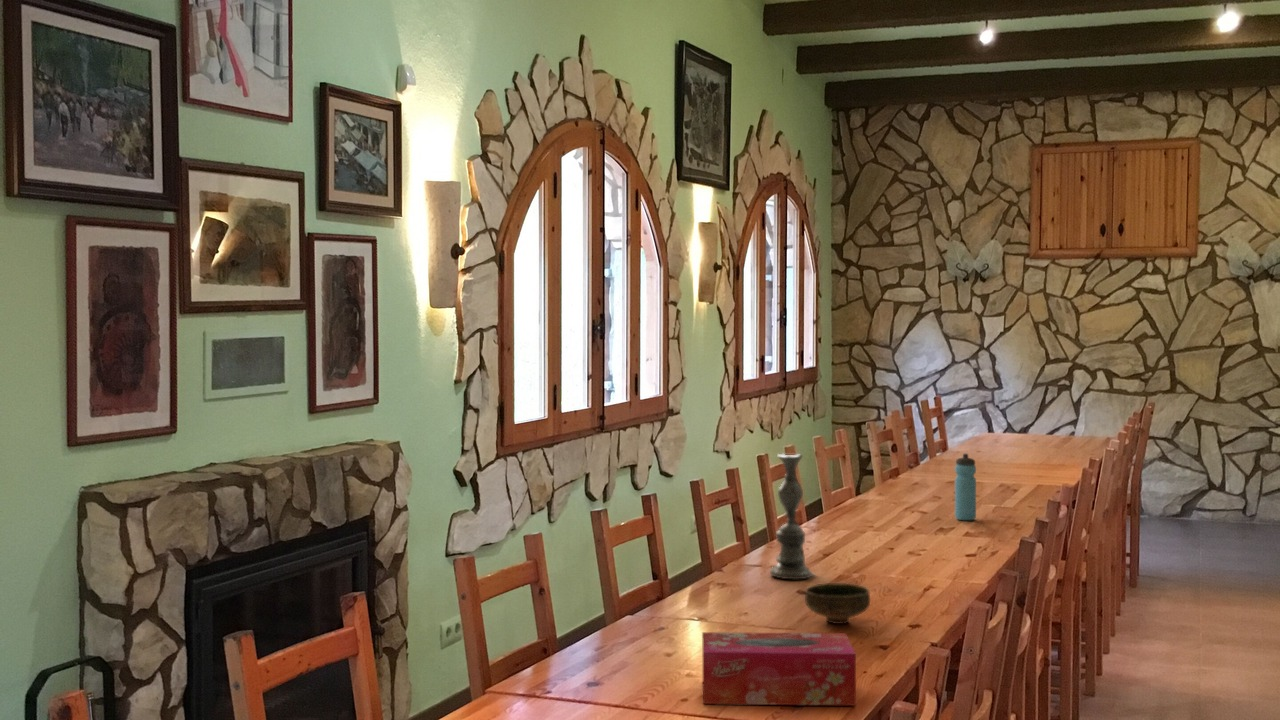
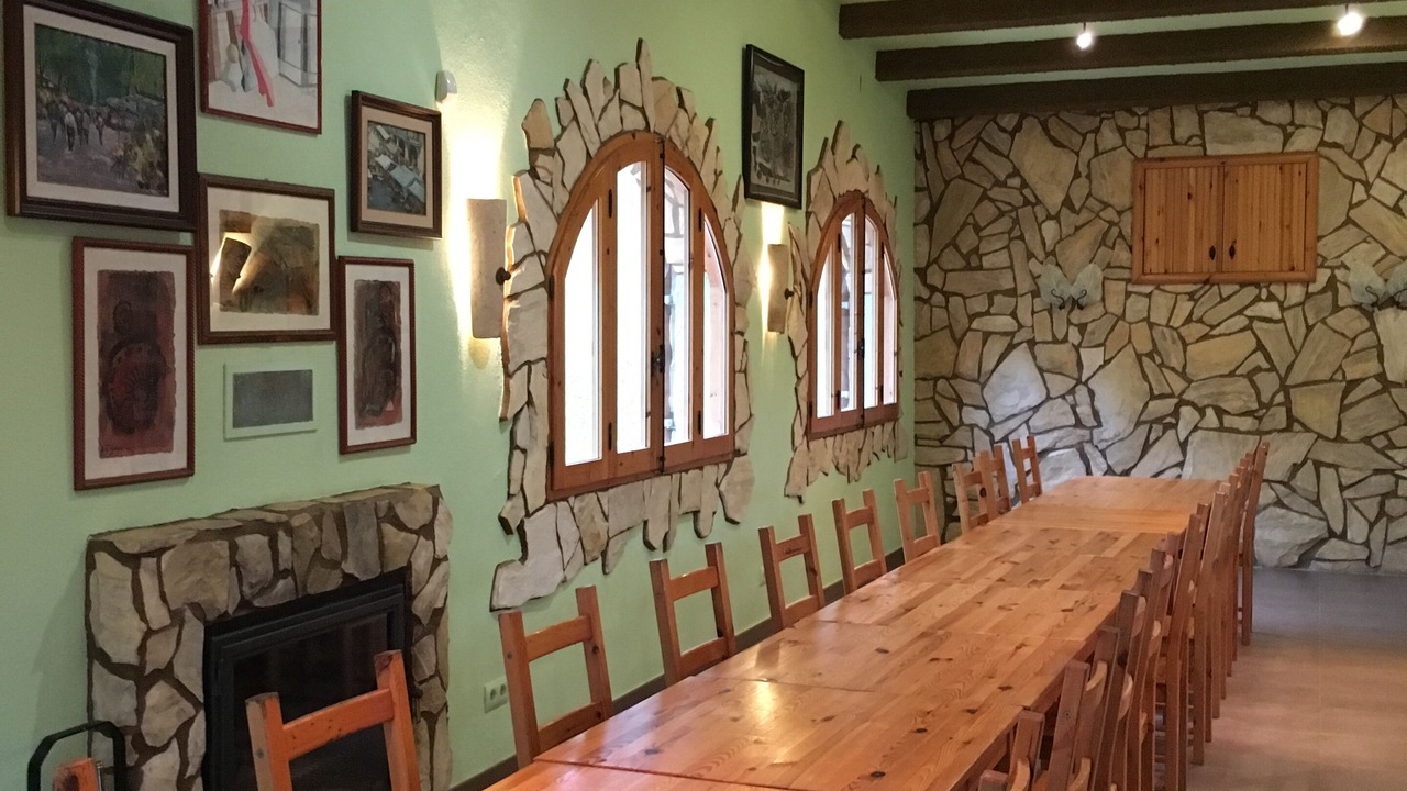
- water bottle (965, 486)
- tissue box (776, 667)
- candlestick (793, 514)
- bowl (837, 605)
